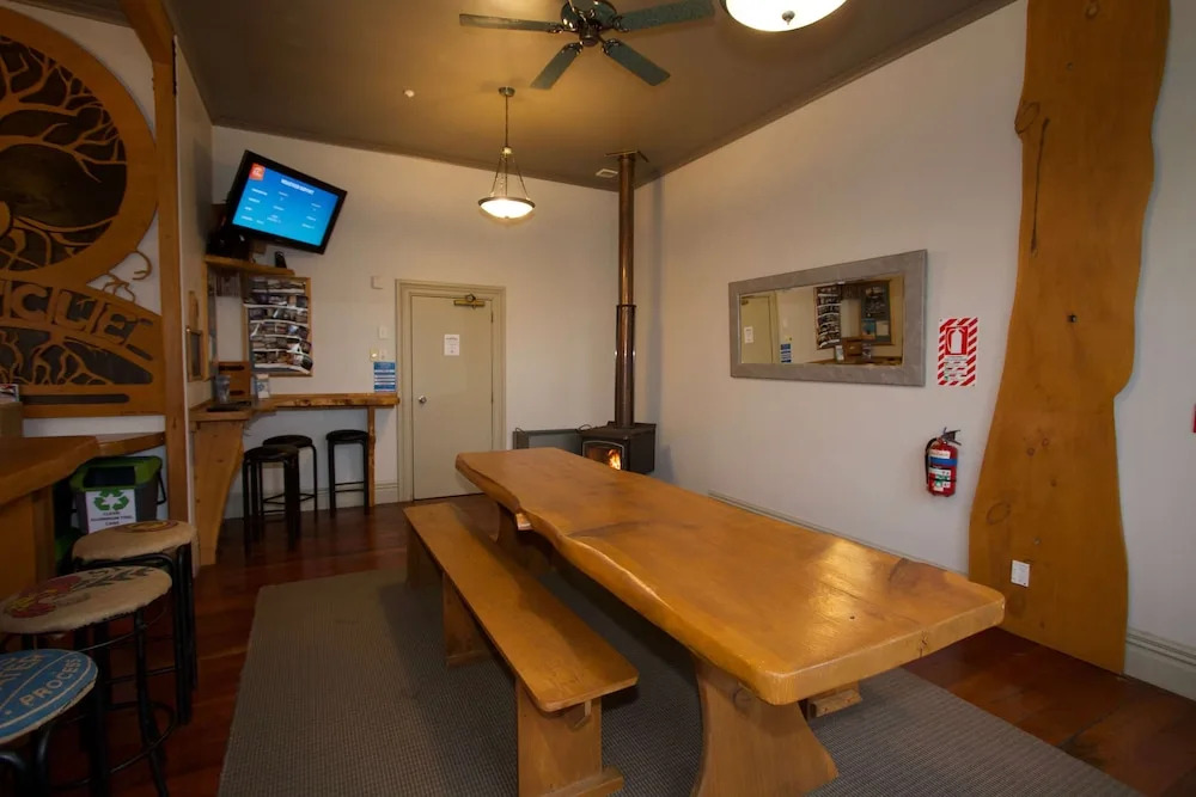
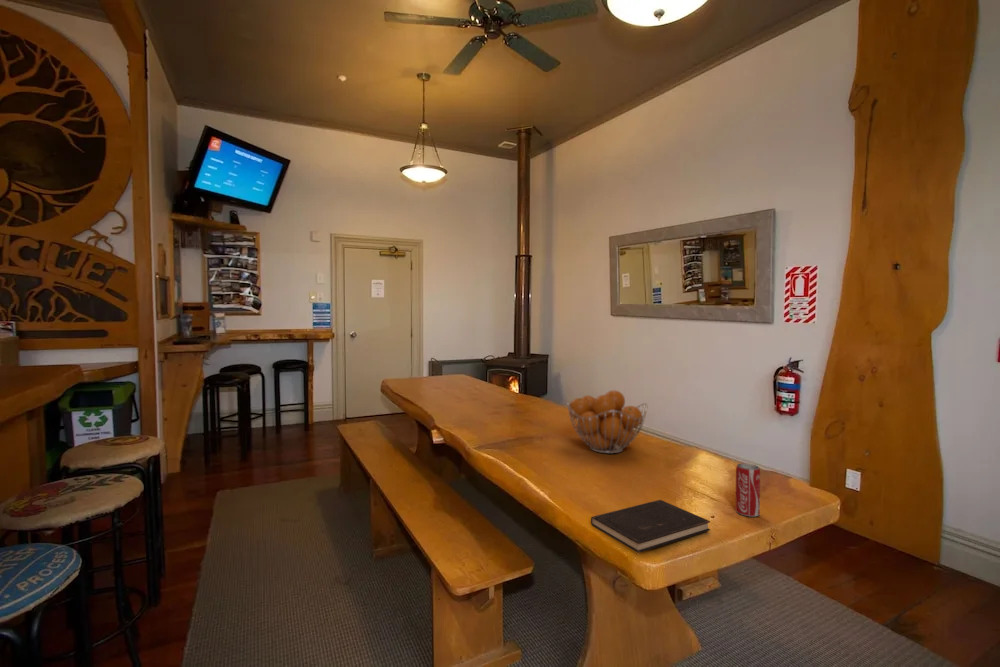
+ fruit basket (606, 420)
+ beverage can (747, 489)
+ hardcover book (649, 523)
